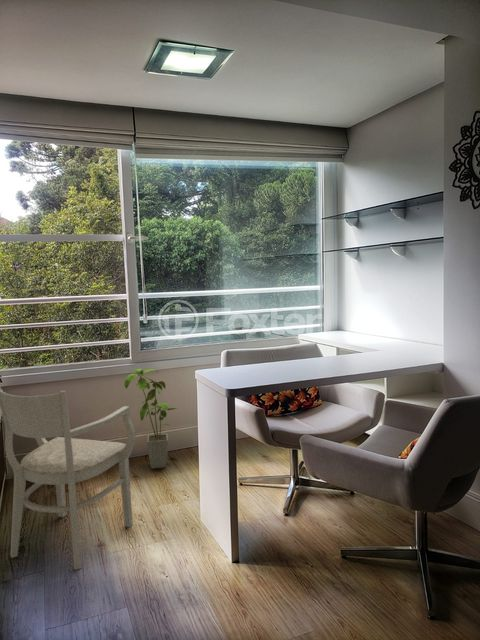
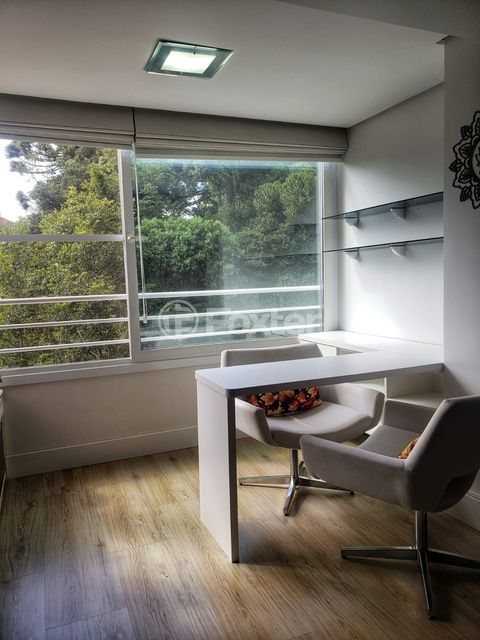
- armchair (62, 463)
- house plant (151, 419)
